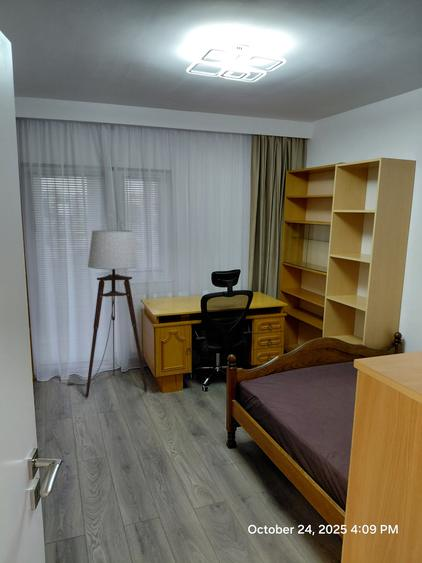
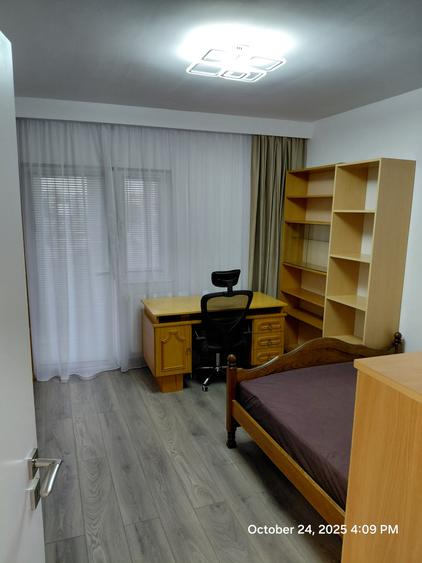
- floor lamp (100, 310)
